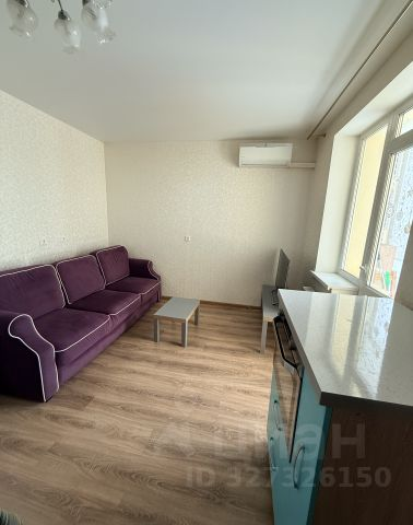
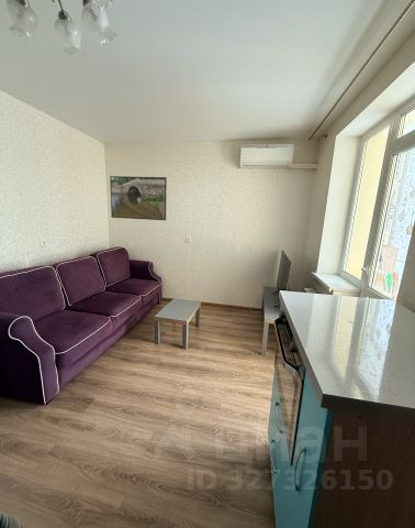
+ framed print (137, 198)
